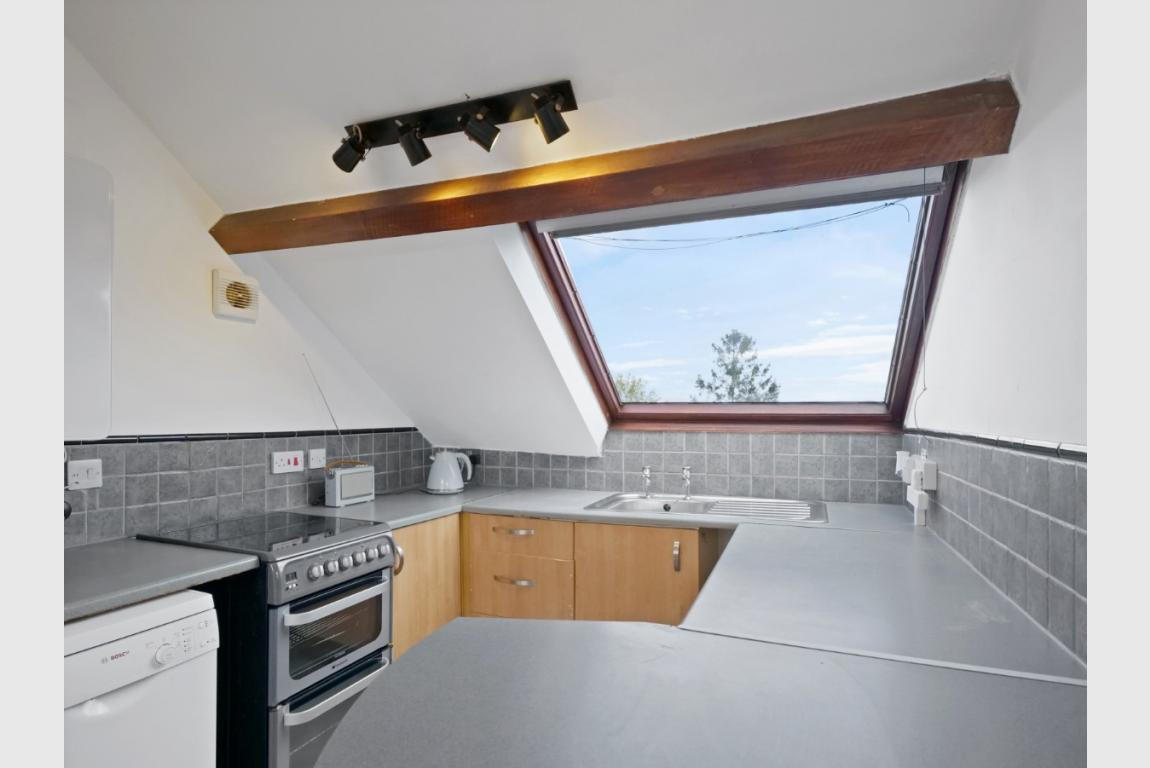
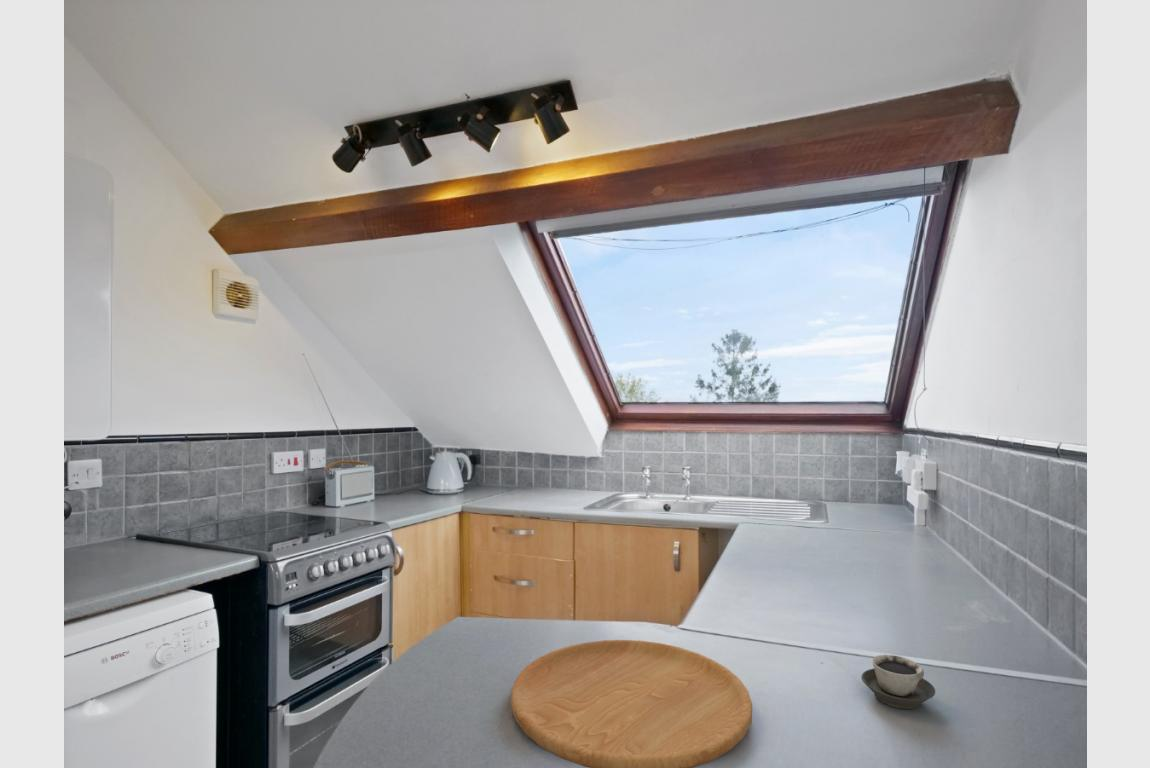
+ cup (897, 681)
+ cutting board (629, 695)
